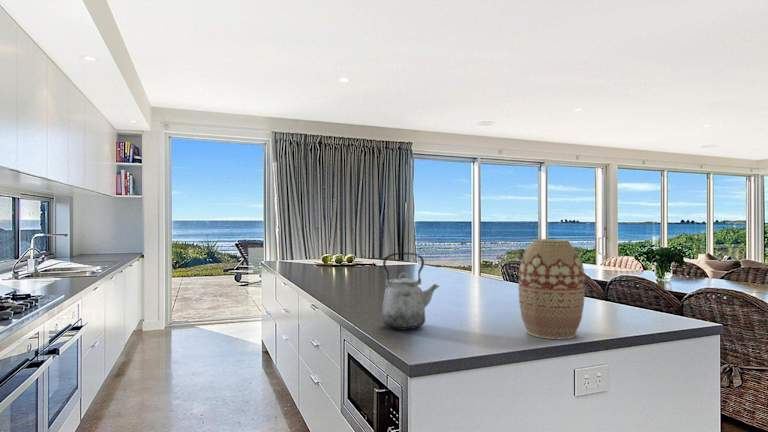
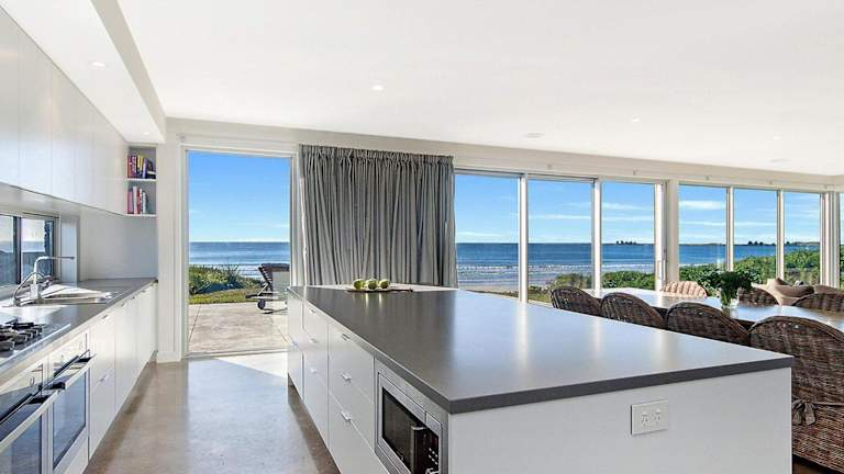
- vase (550, 286)
- kettle (411, 289)
